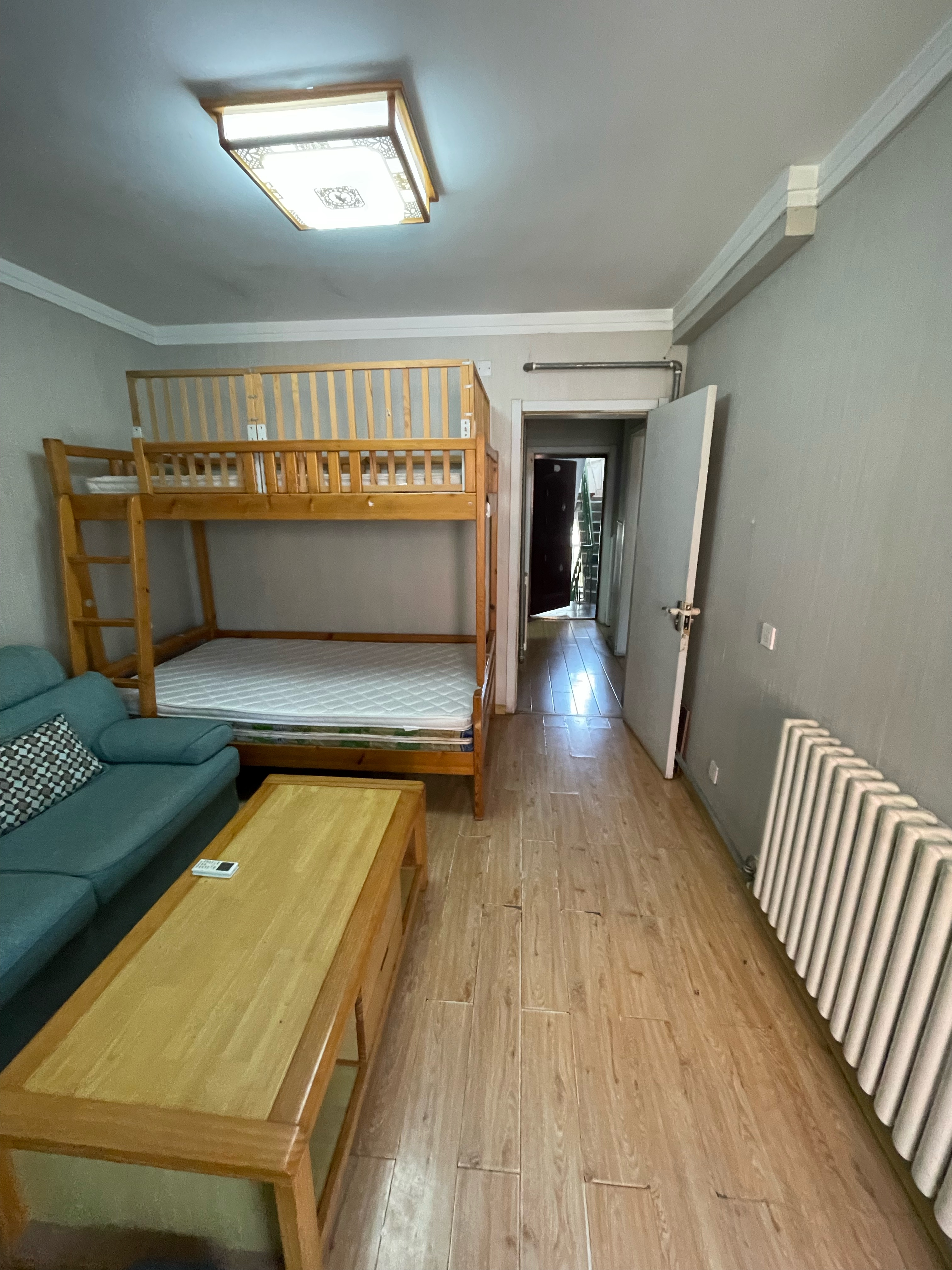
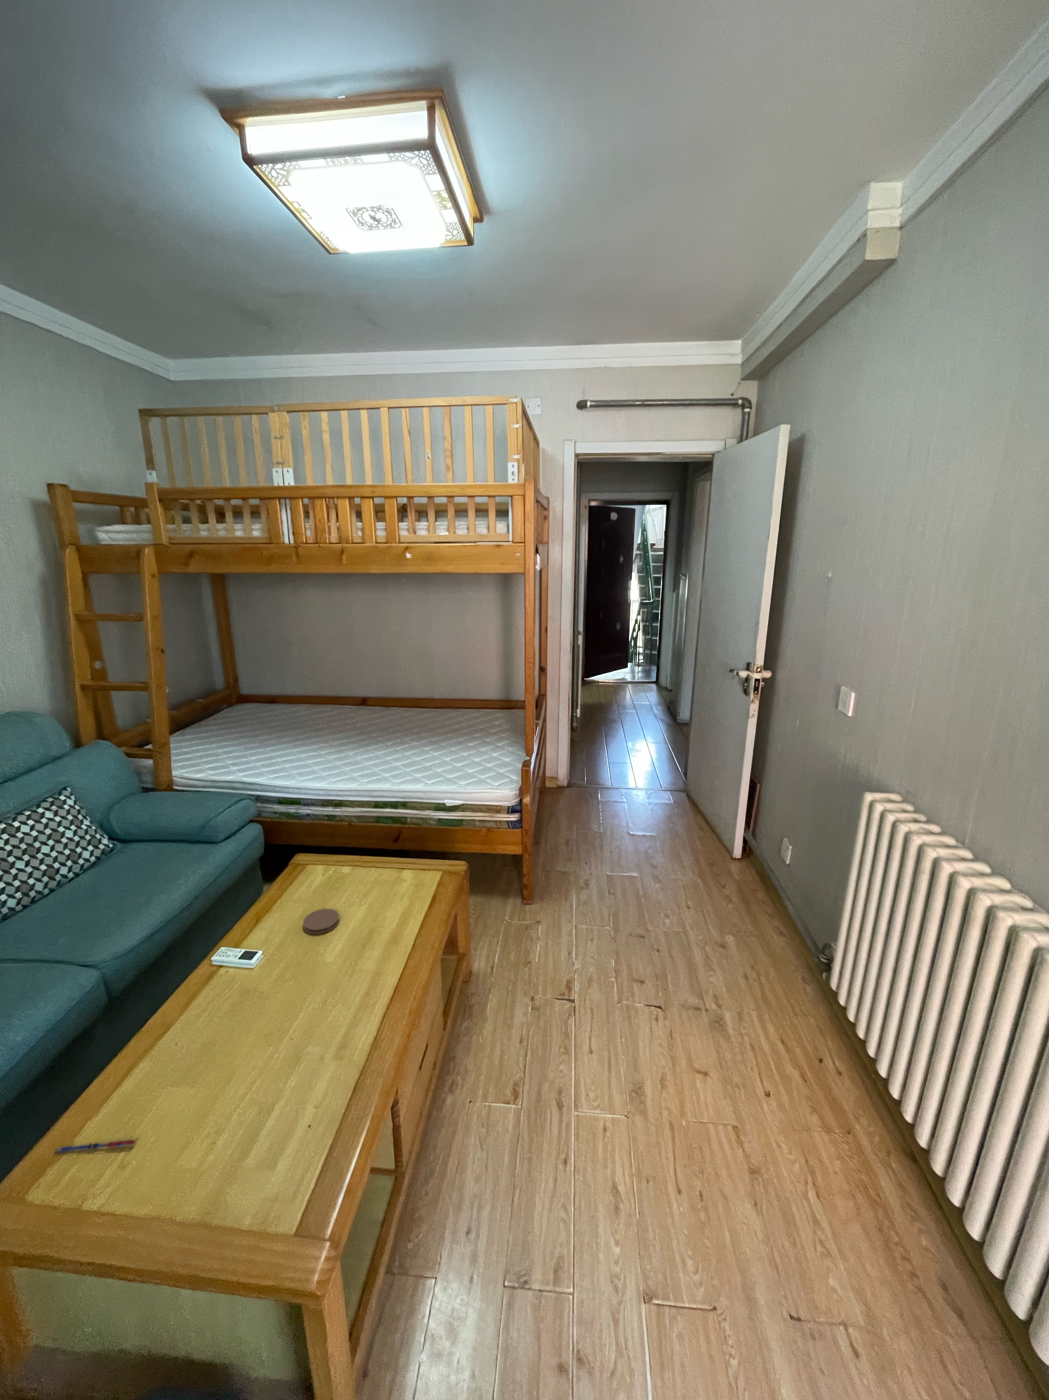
+ pen (95, 1145)
+ coaster (322, 920)
